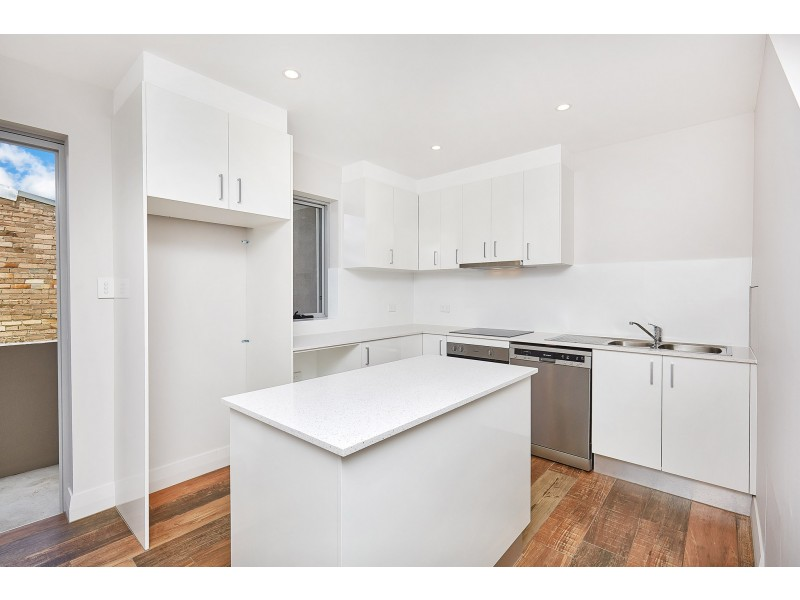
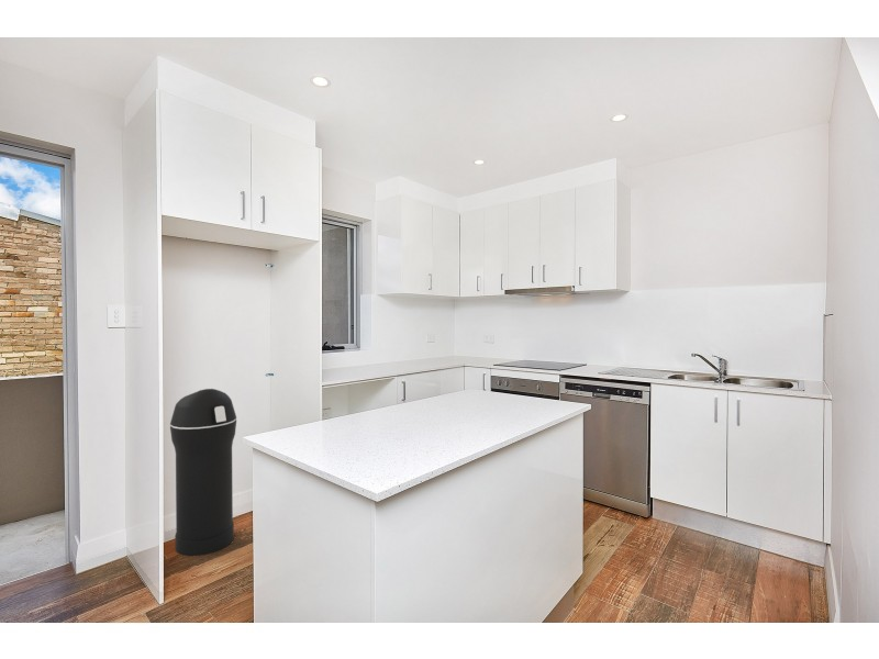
+ trash can (205, 466)
